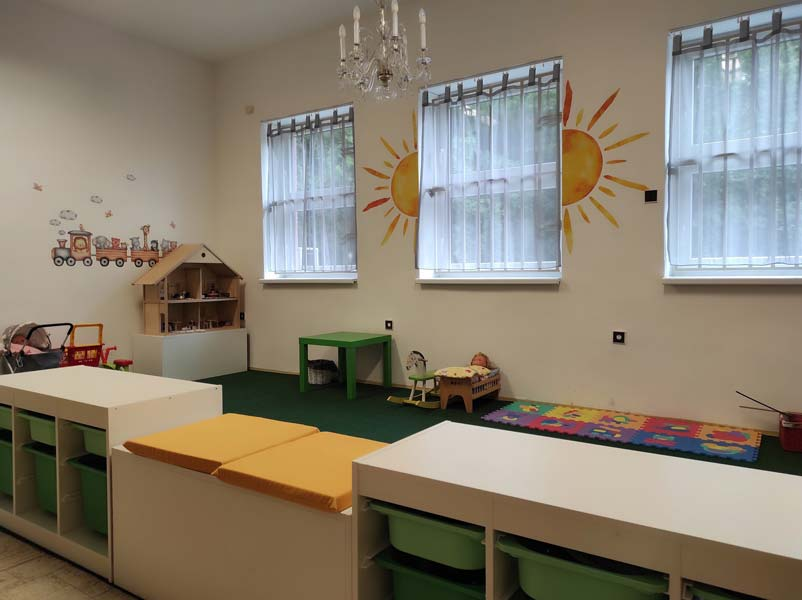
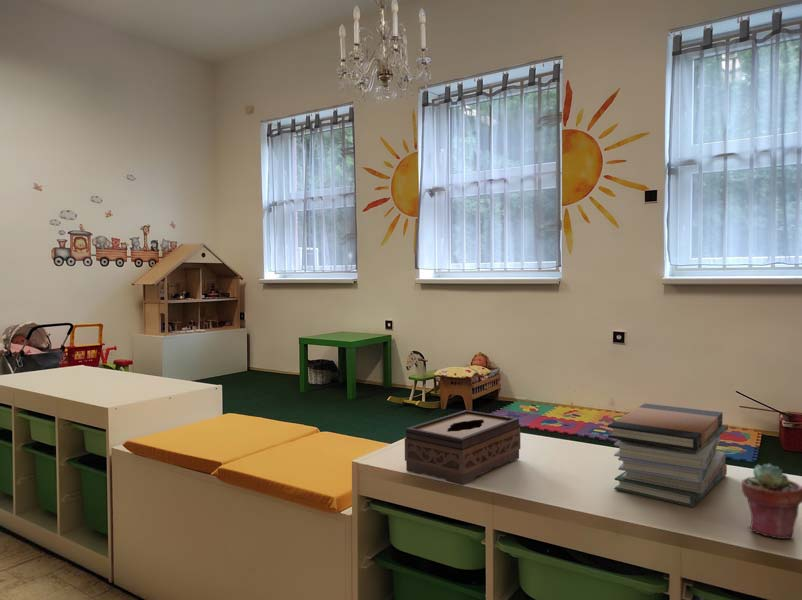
+ book stack (669, 450)
+ tissue box (464, 443)
+ potted succulent (771, 497)
